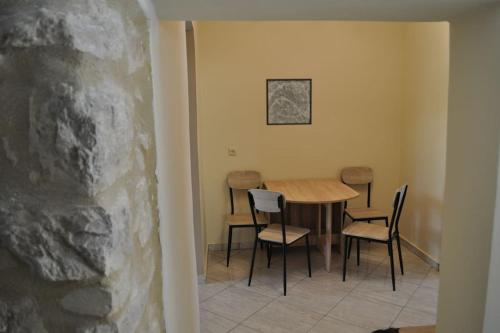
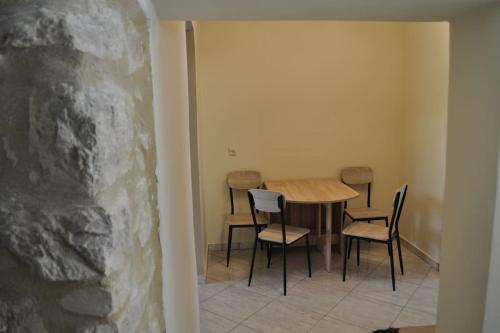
- wall art (289, 102)
